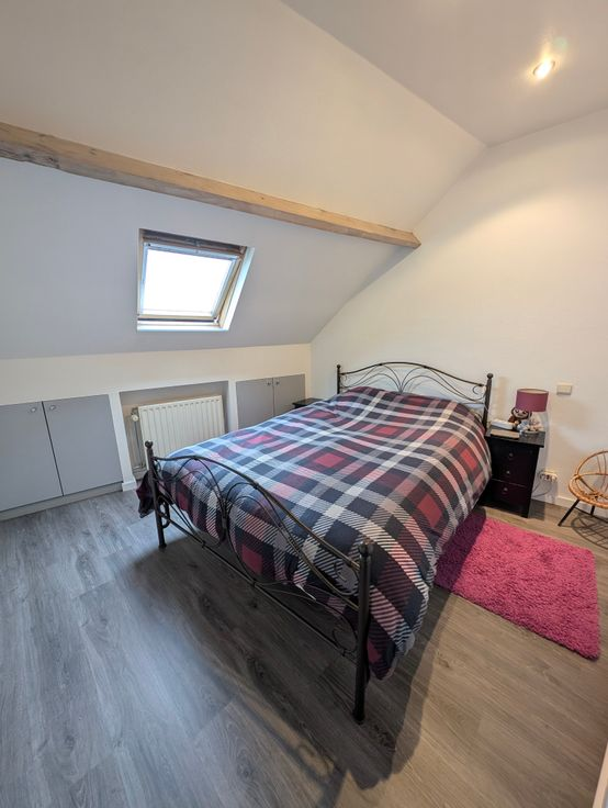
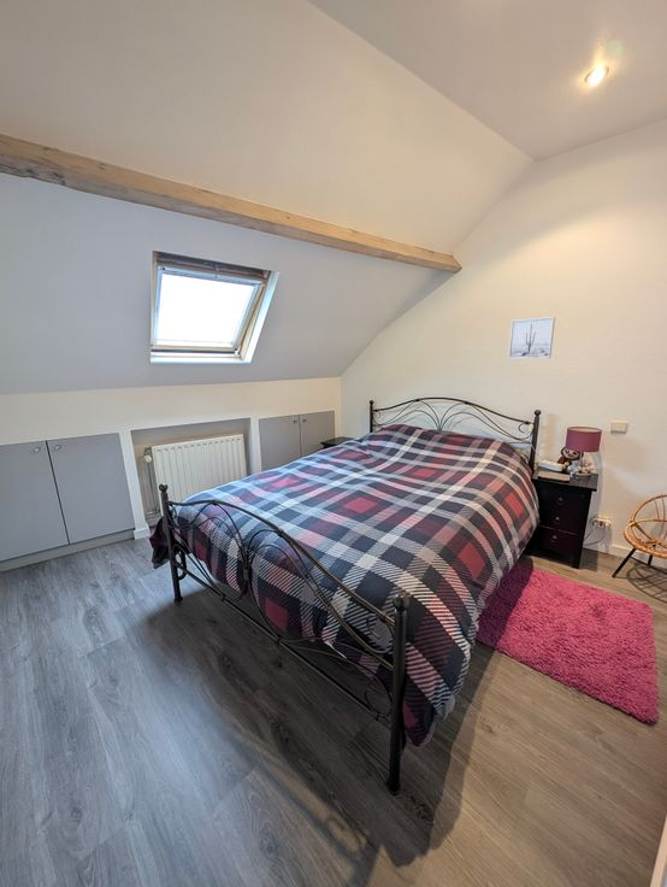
+ wall art (530, 339)
